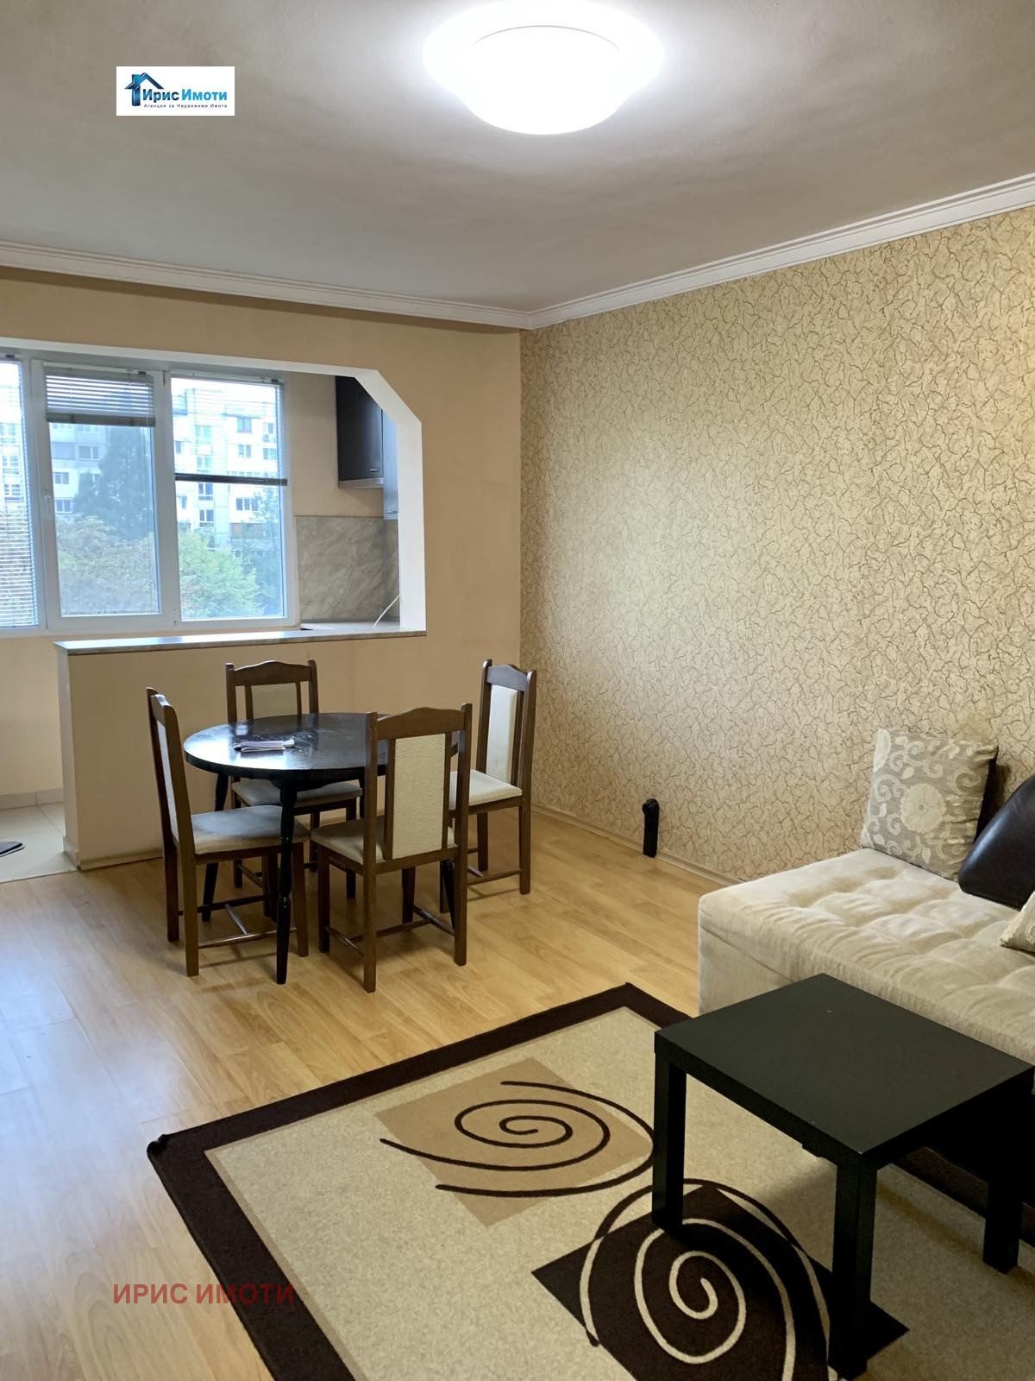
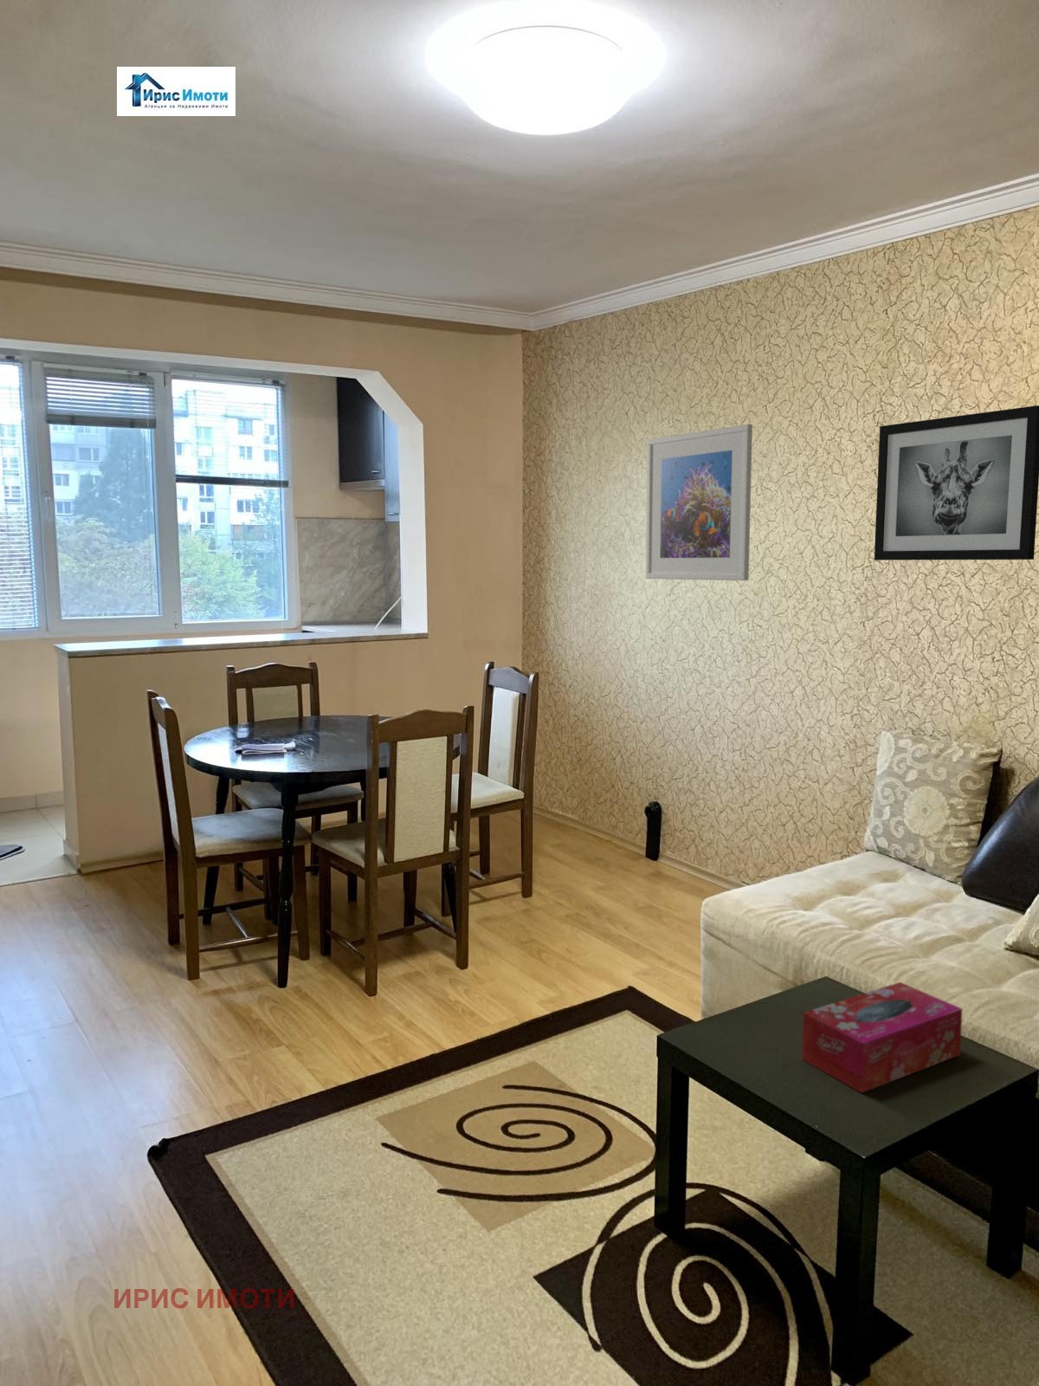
+ wall art (952, 489)
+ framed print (695, 506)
+ tissue box (882, 1033)
